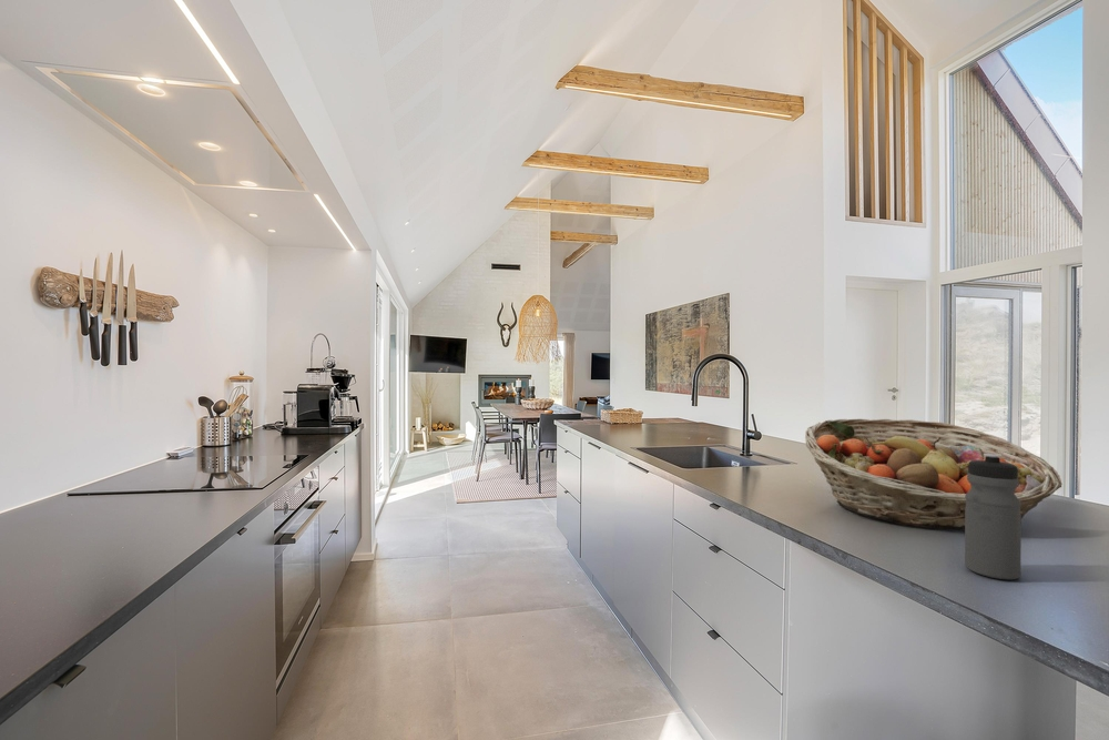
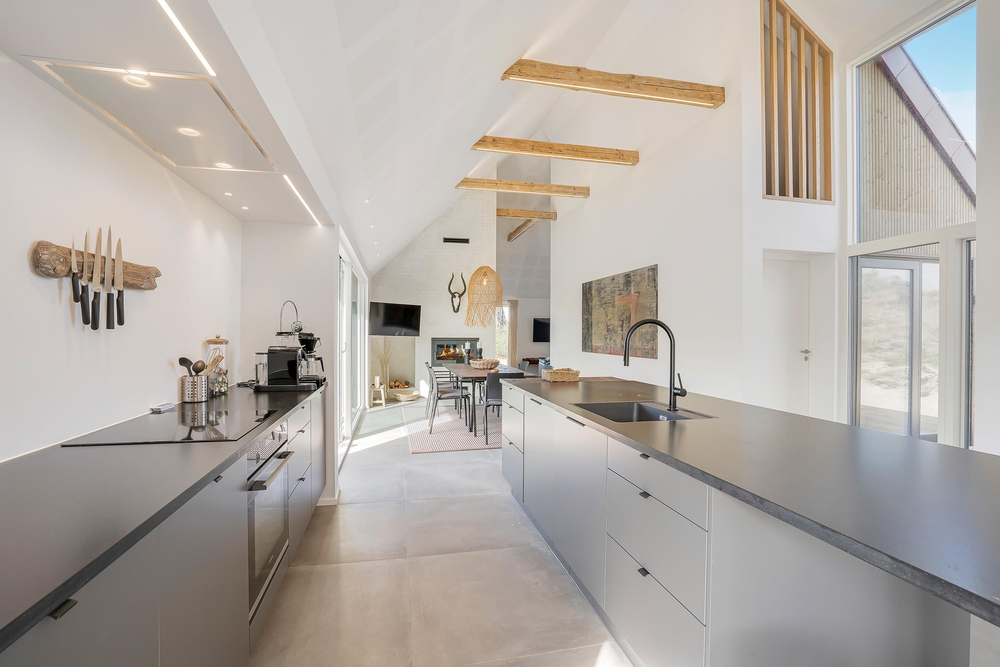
- fruit basket (917, 467)
- water bottle (991, 513)
